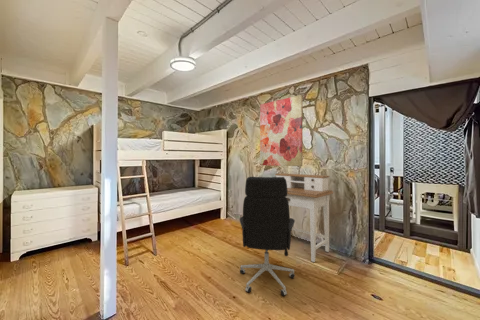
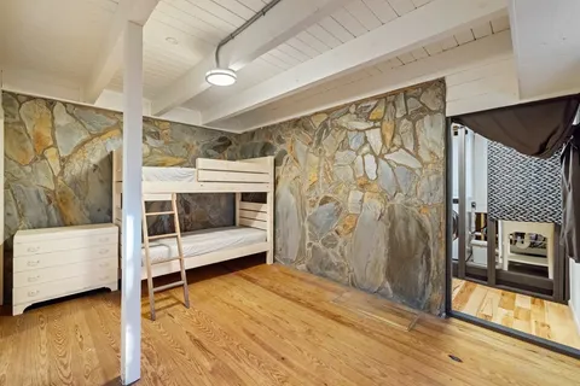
- office chair (266, 228)
- desk (295, 206)
- wall art (279, 132)
